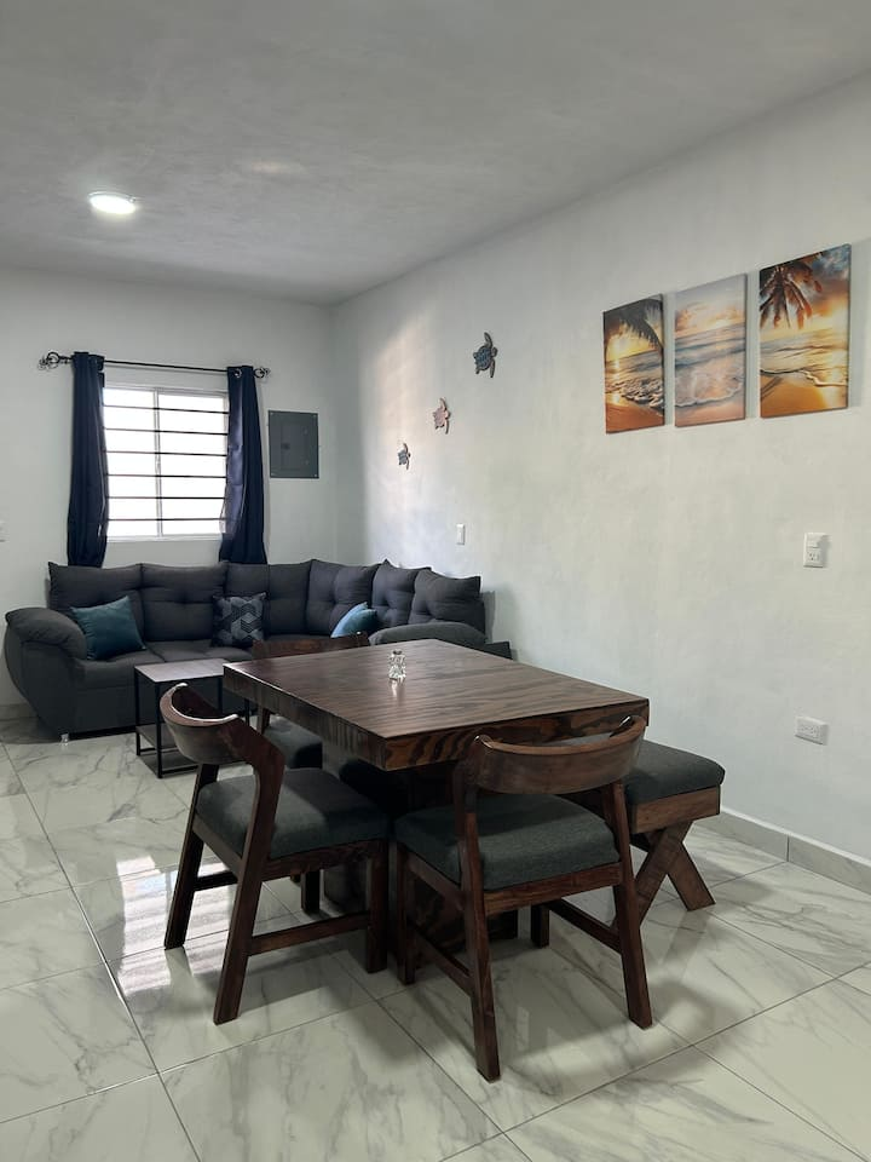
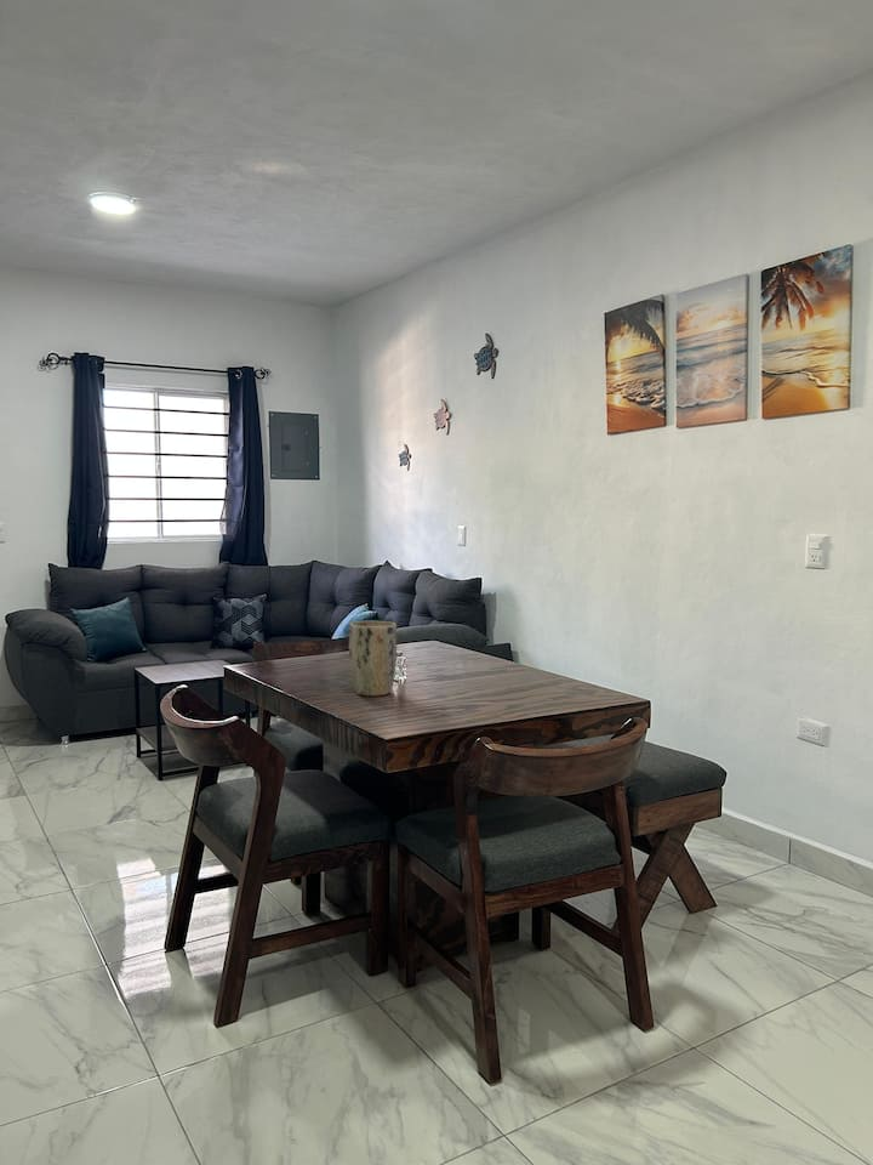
+ plant pot (372, 658)
